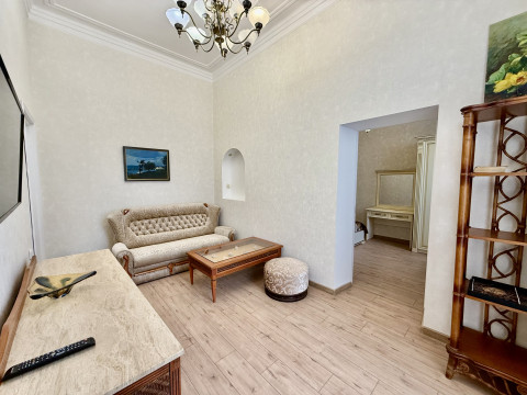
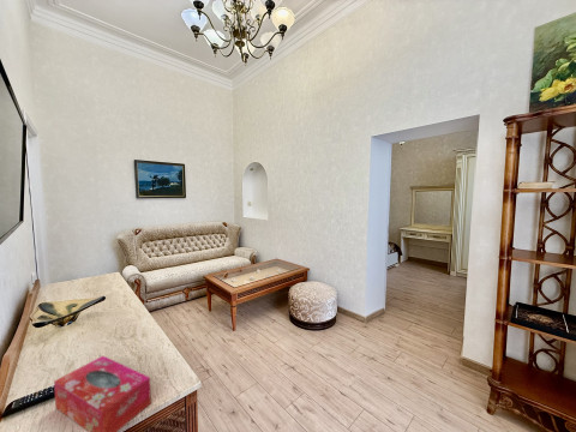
+ tissue box (103, 392)
